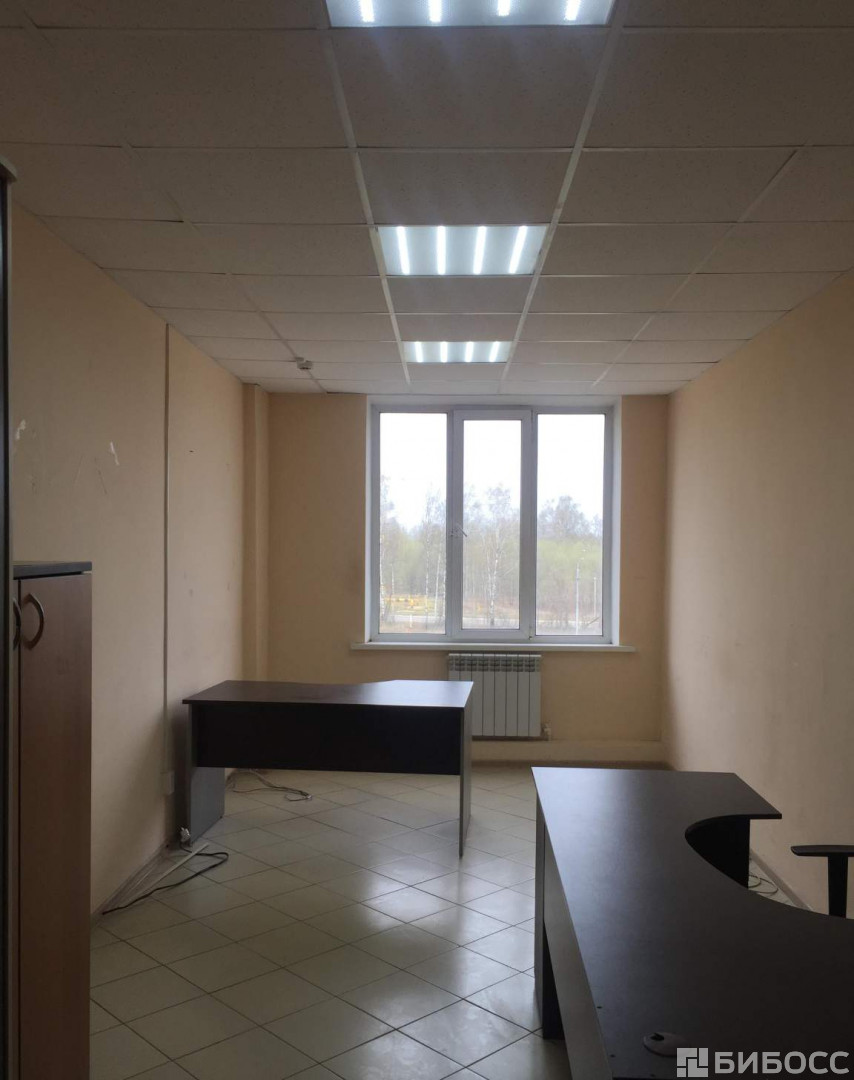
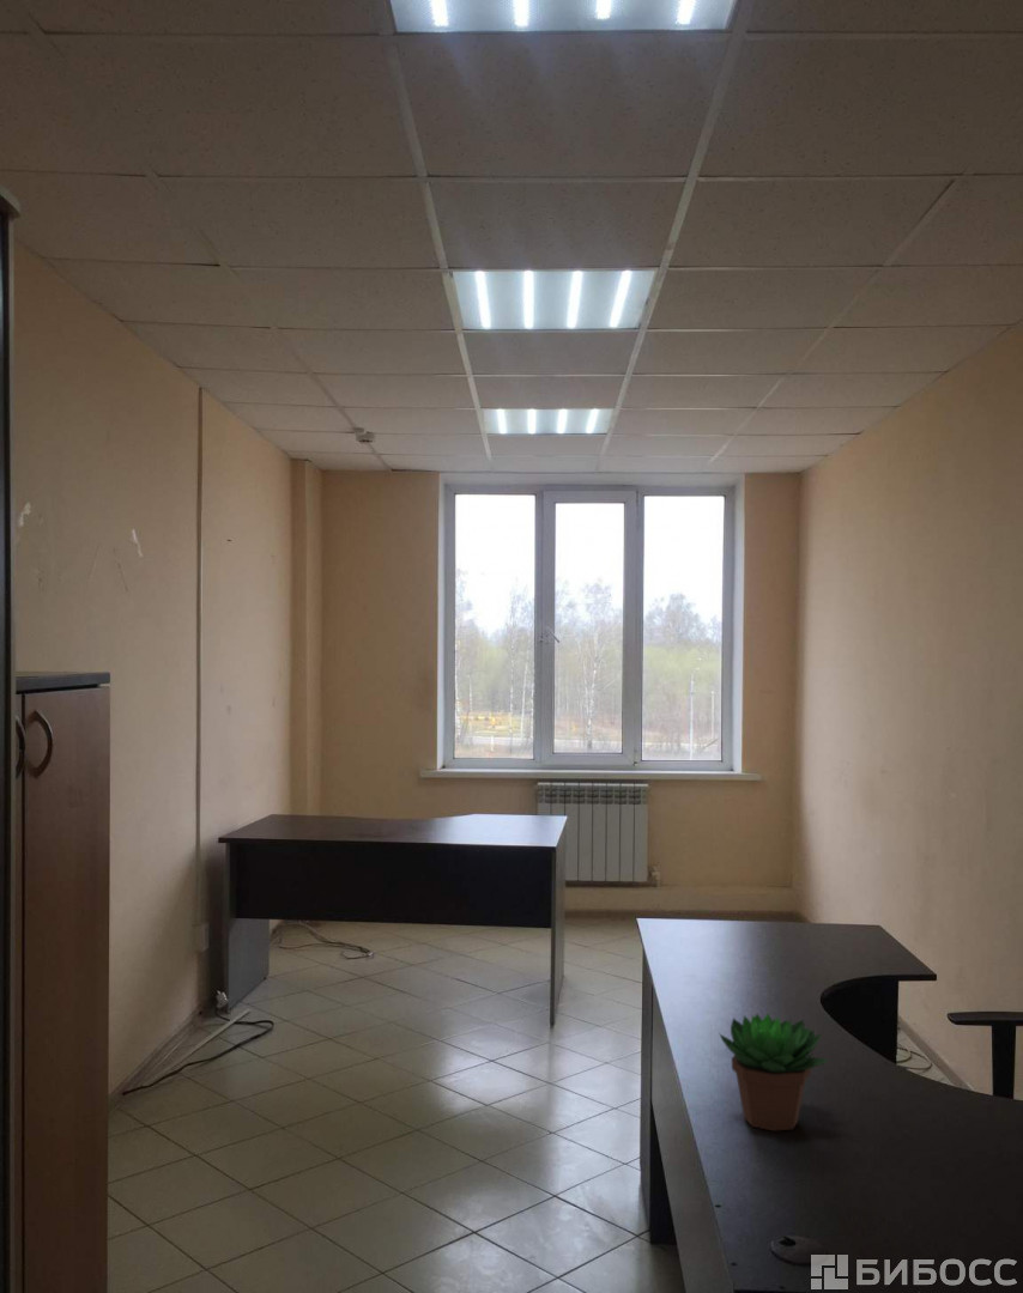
+ succulent plant (771, 1067)
